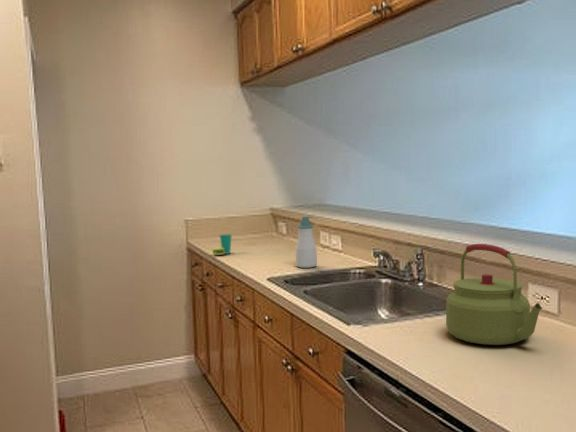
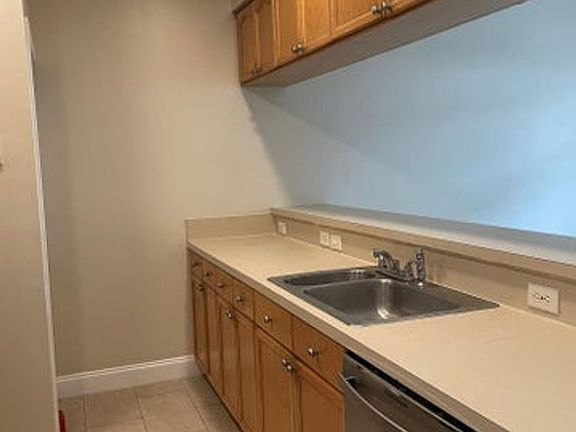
- kettle (496, 292)
- soap bottle (305, 241)
- cup (222, 244)
